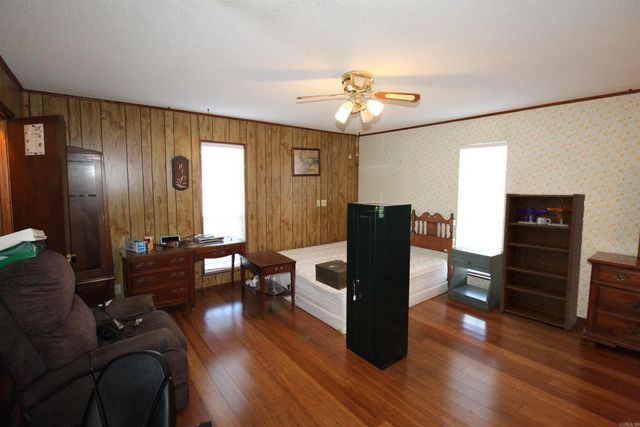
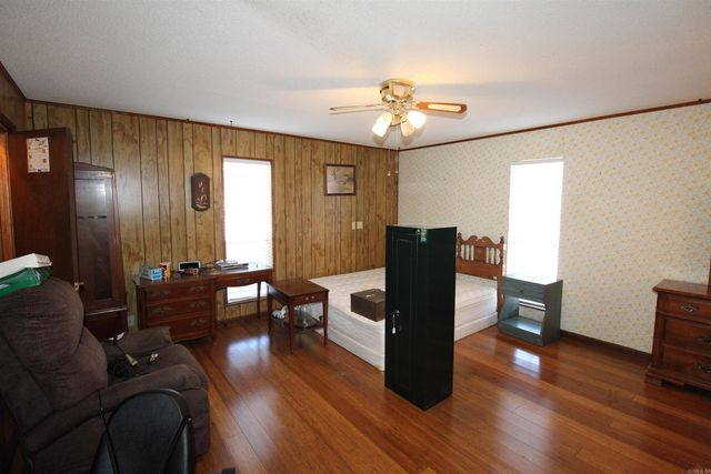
- bookshelf (540, 256)
